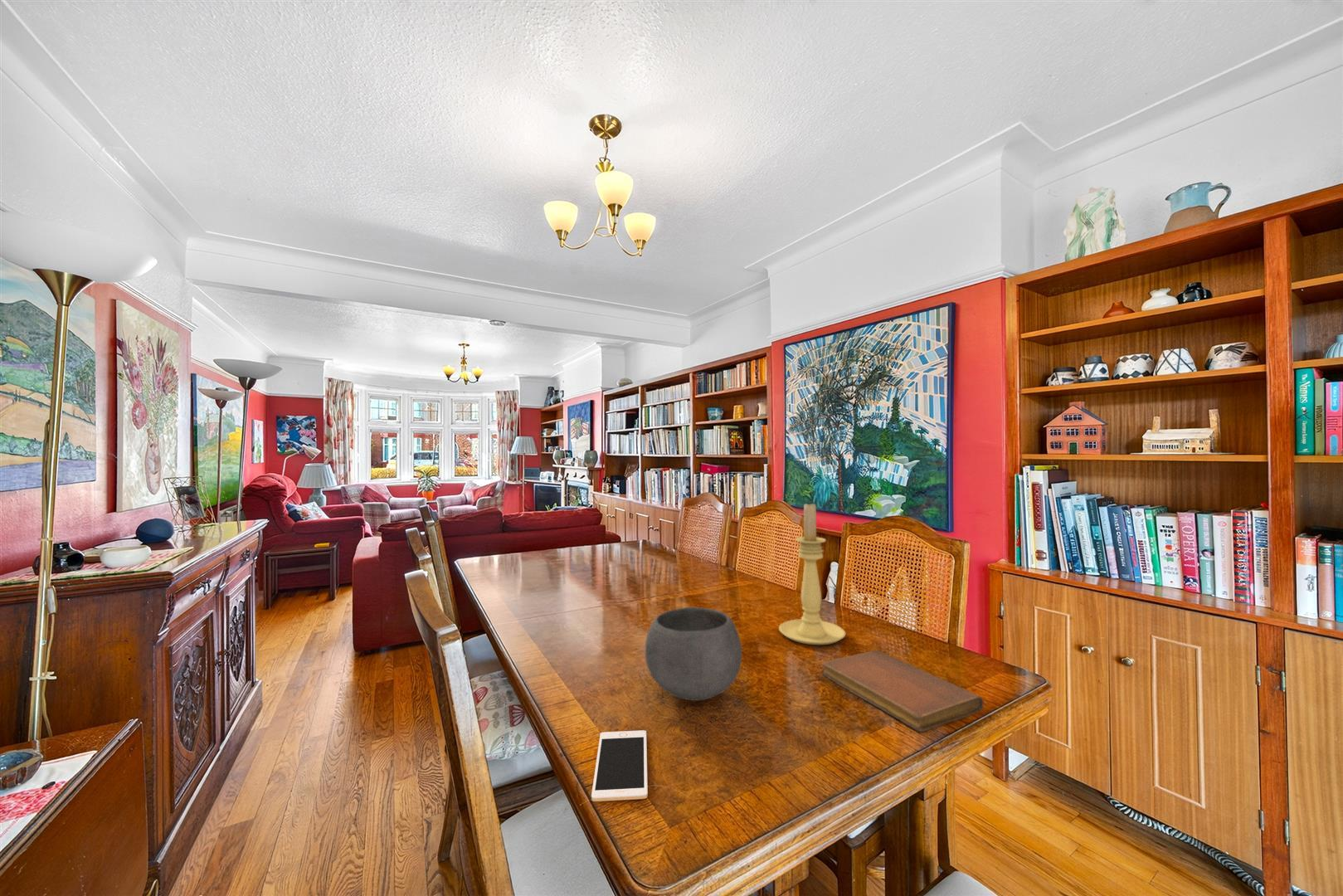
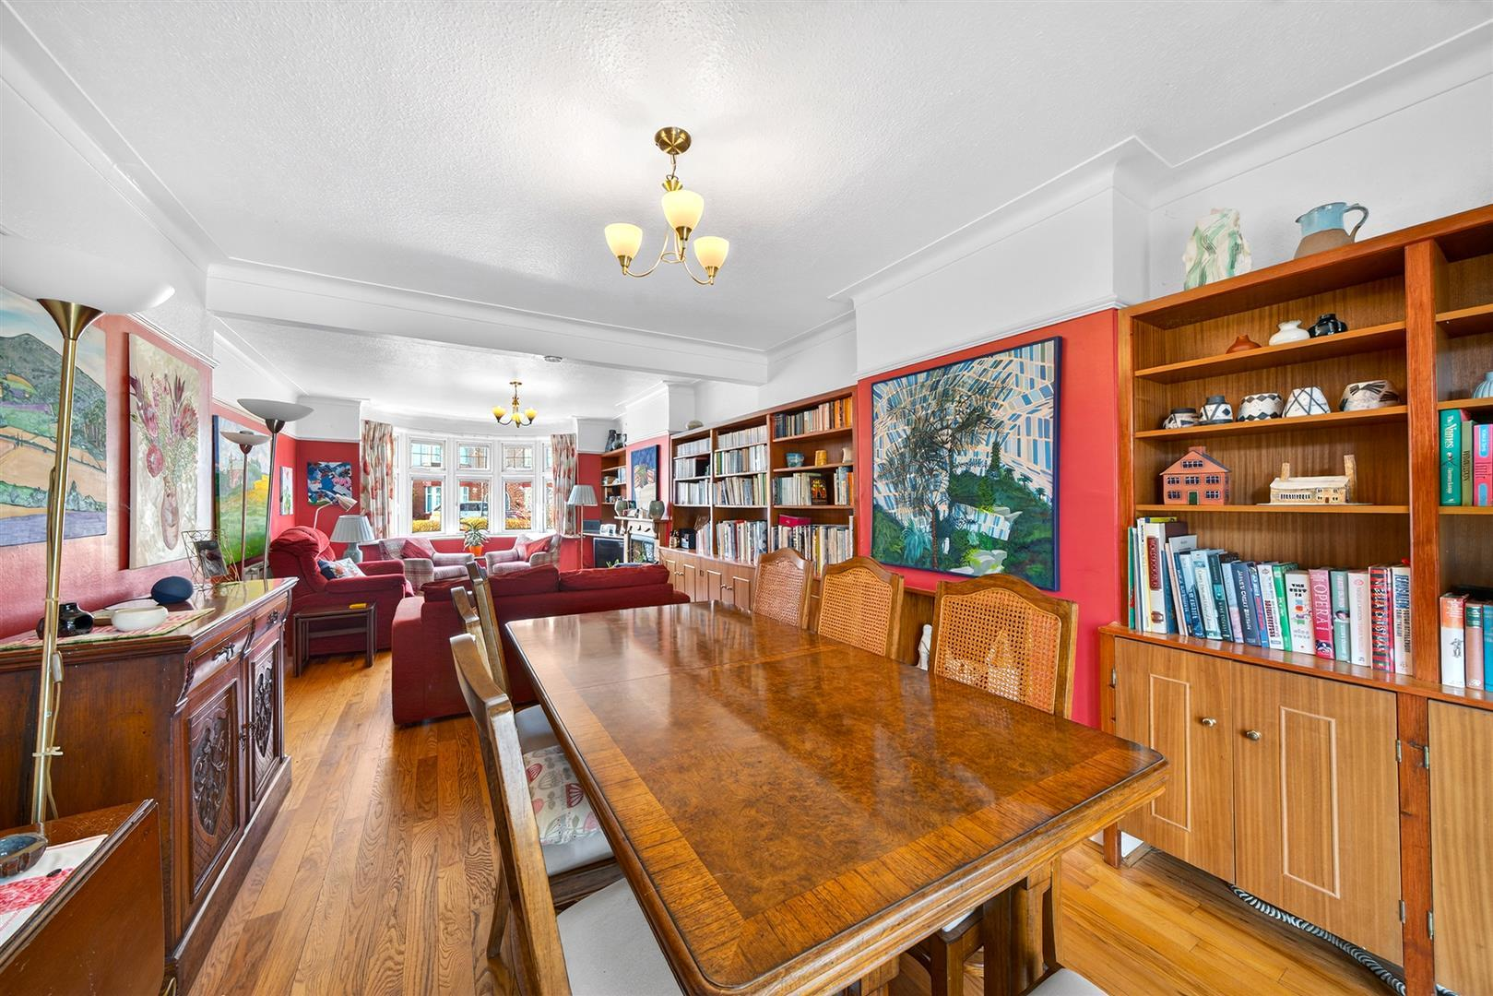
- candle holder (810, 567)
- bowl (693, 655)
- notebook (896, 684)
- cell phone (621, 762)
